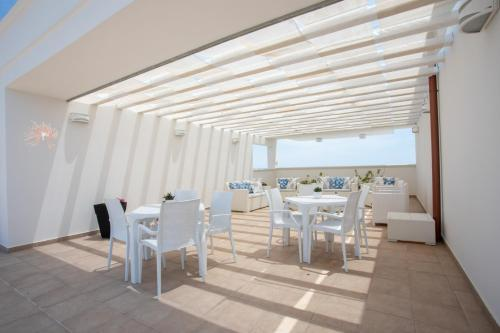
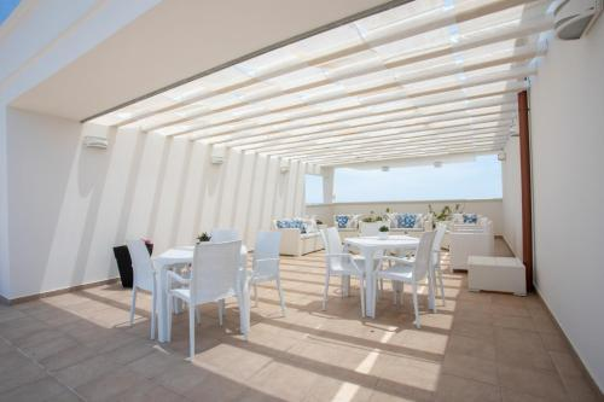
- wall sculpture (42, 135)
